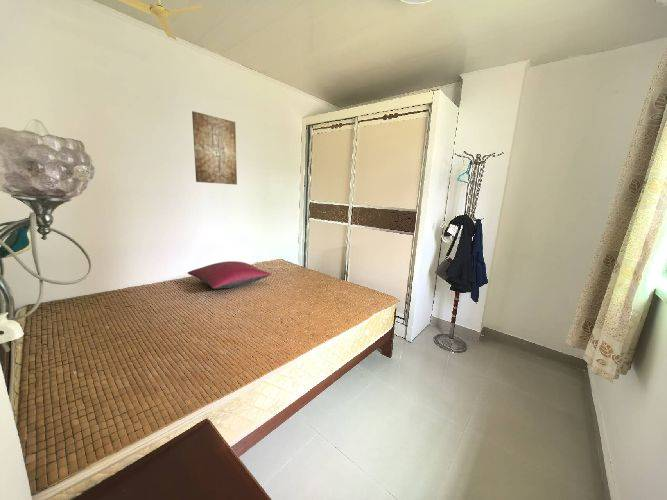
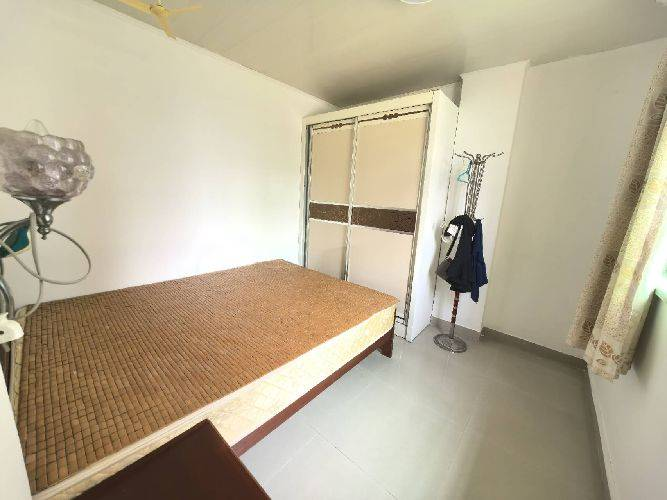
- pillow (230, 273)
- wall art (216, 151)
